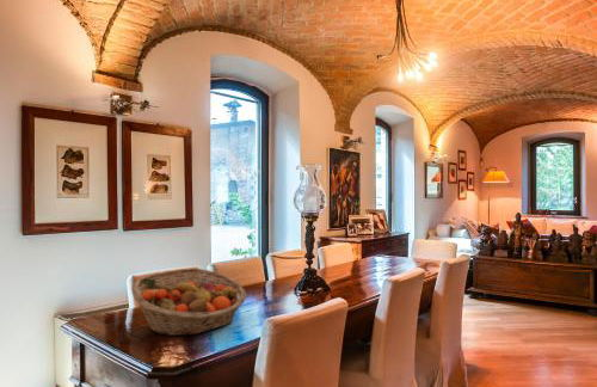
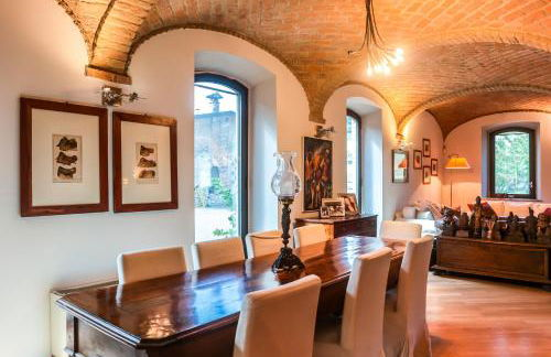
- fruit basket (191, 299)
